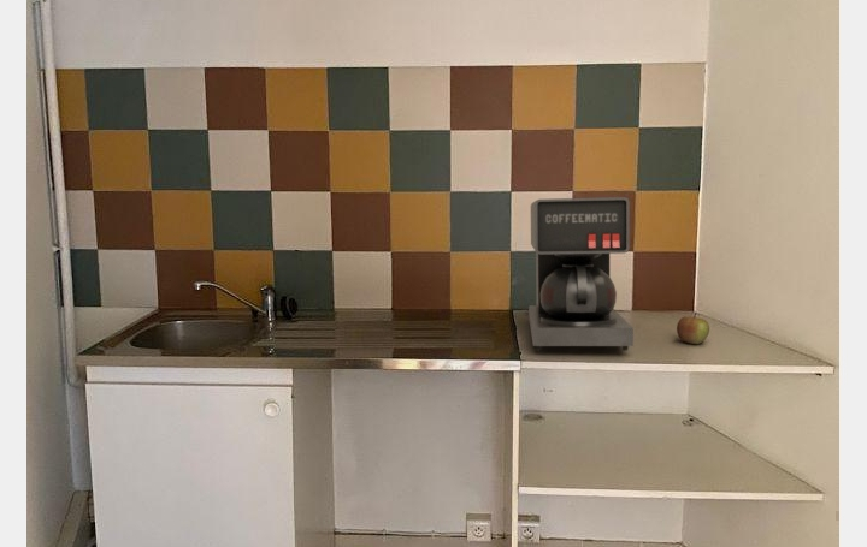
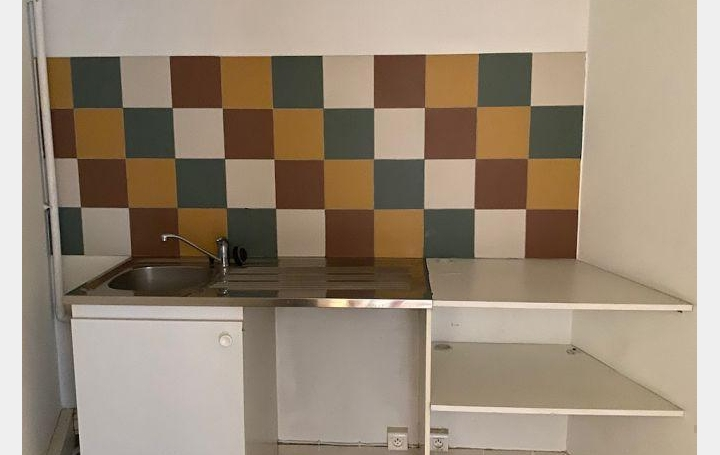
- coffee maker (574, 268)
- apple (692, 327)
